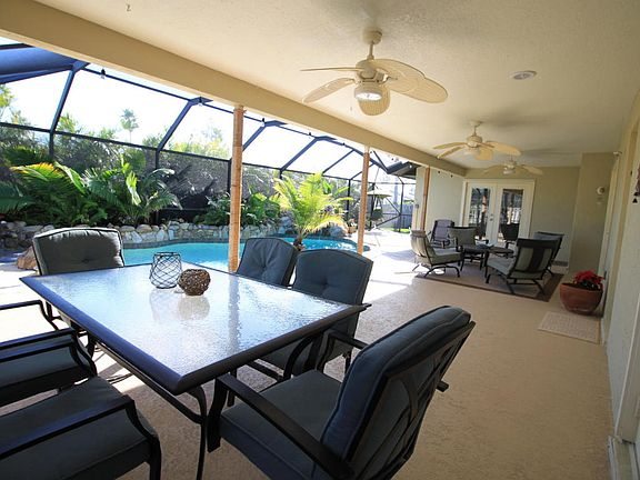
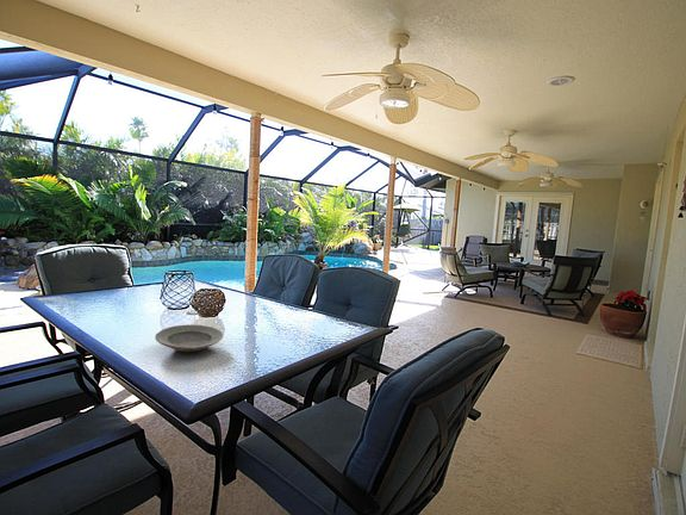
+ plate (189, 340)
